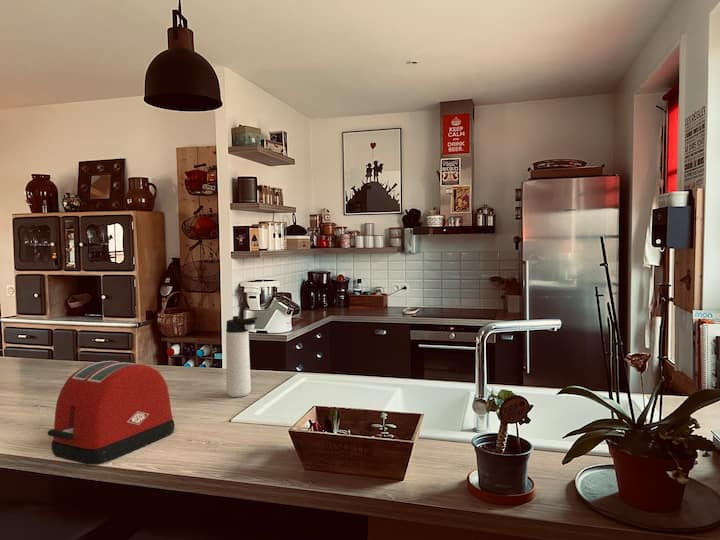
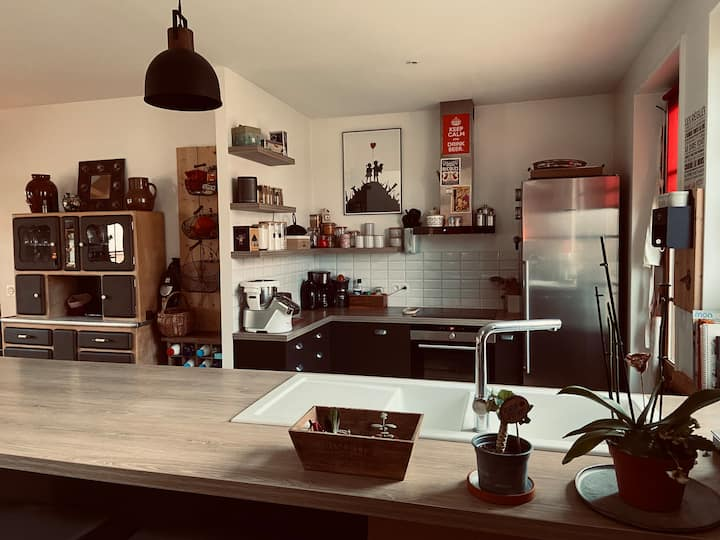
- toaster (115, 403)
- thermos bottle (242, 355)
